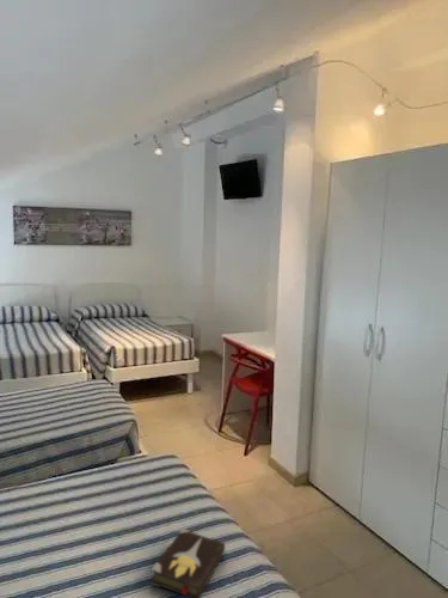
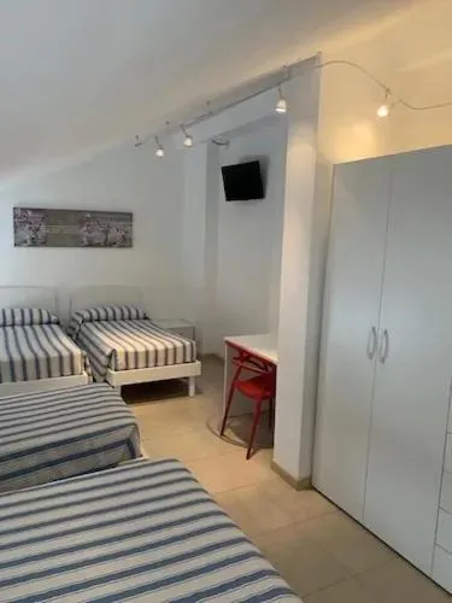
- hardback book (189, 560)
